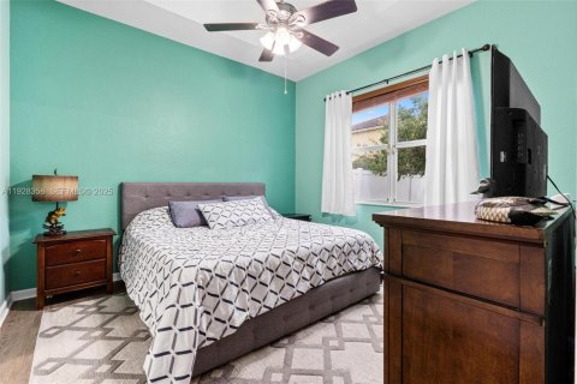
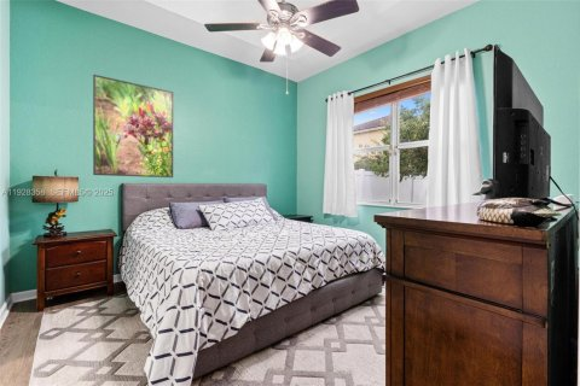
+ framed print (135, 130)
